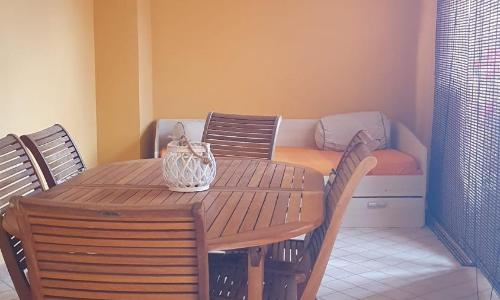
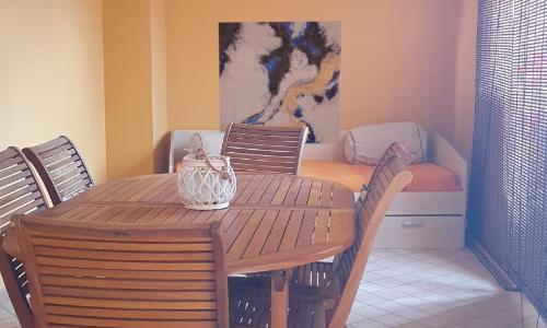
+ wall art (279, 83)
